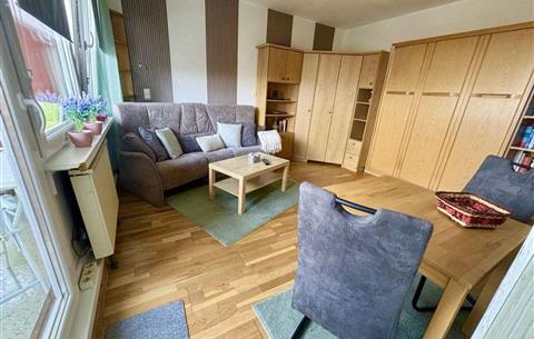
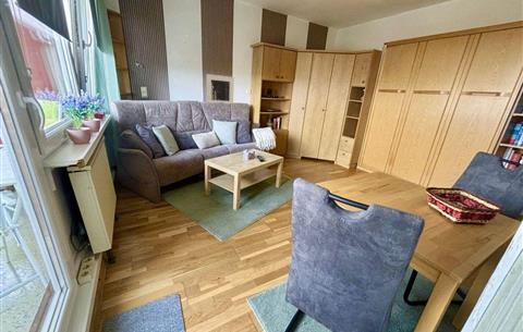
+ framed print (220, 90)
